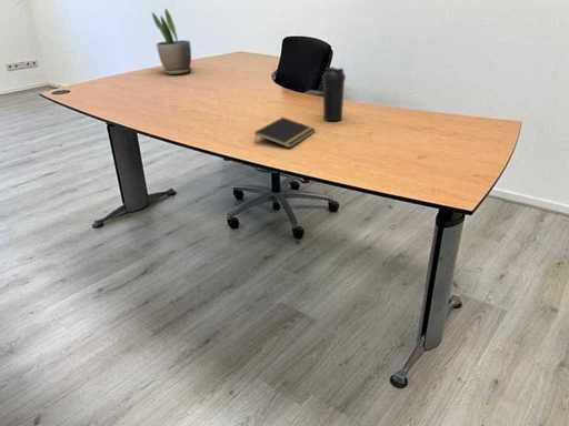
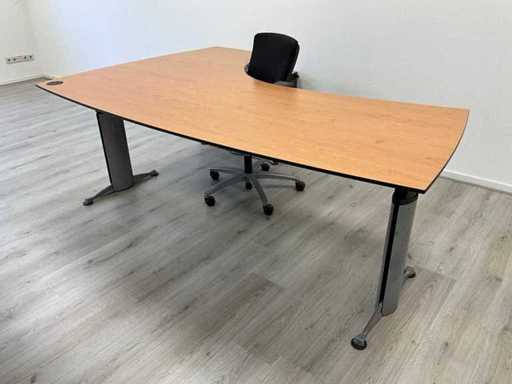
- water bottle (333, 93)
- notepad (286, 131)
- potted plant (172, 40)
